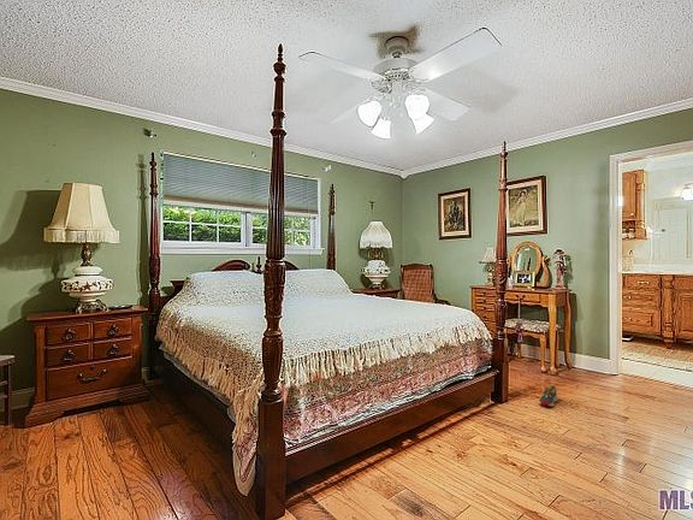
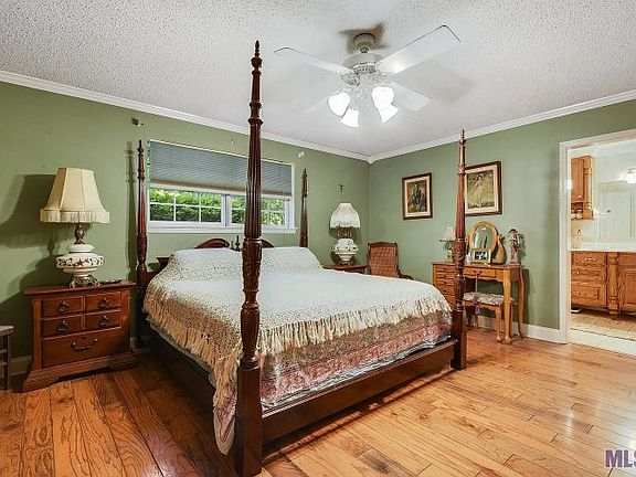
- shoe (547, 394)
